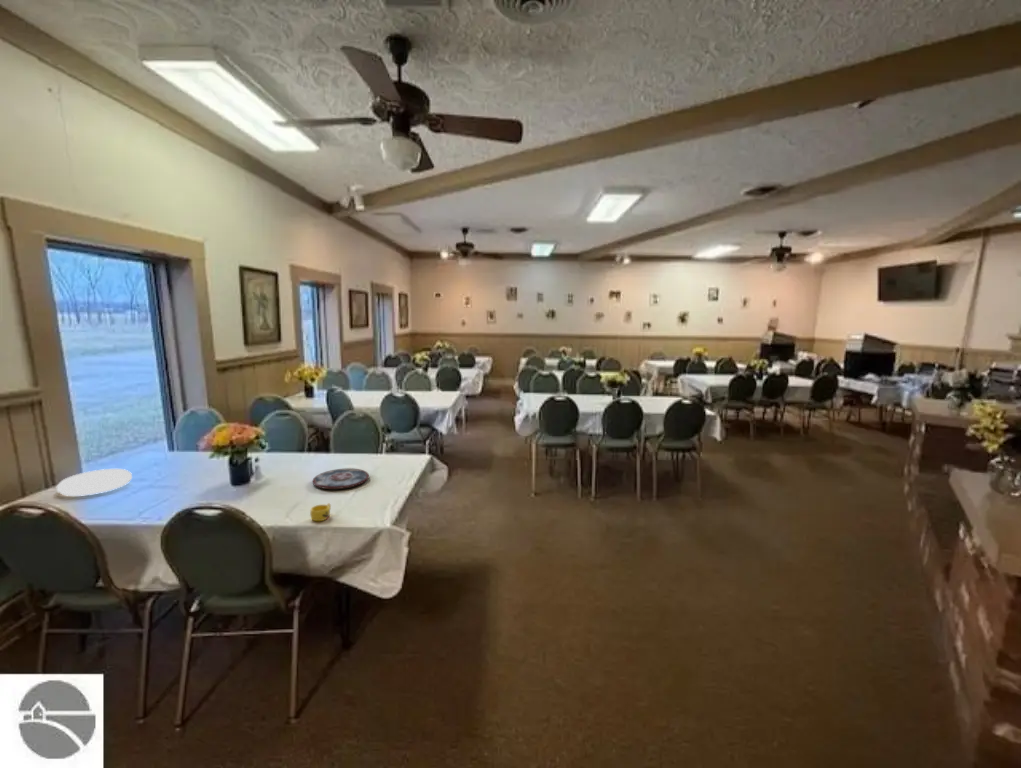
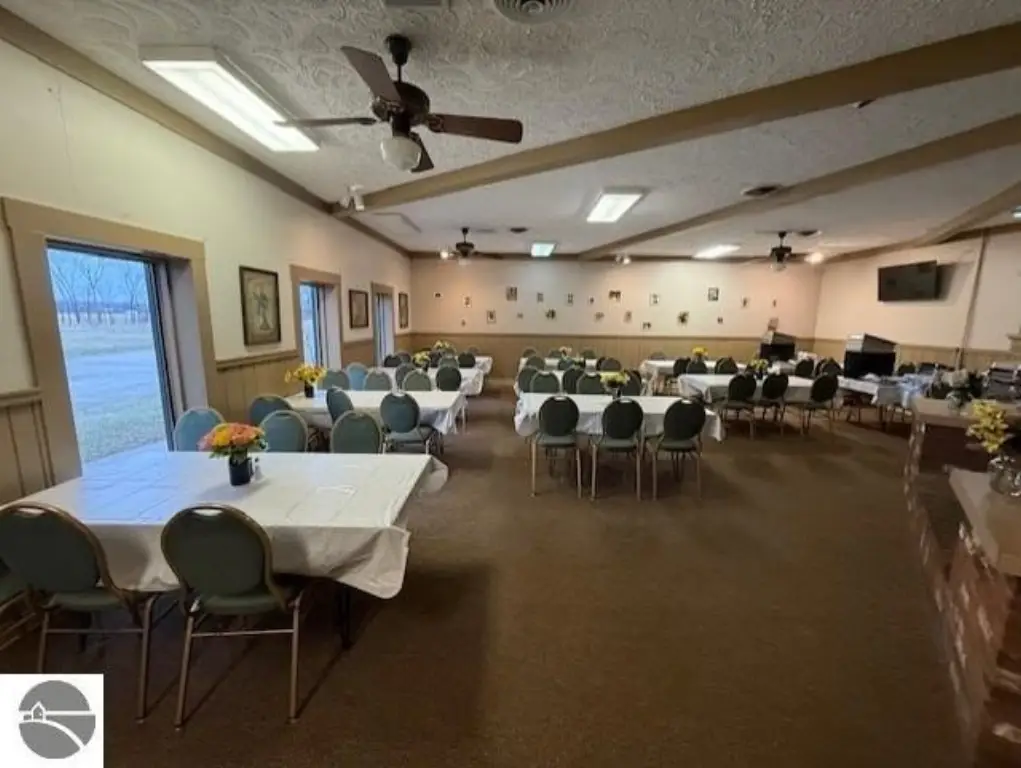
- cup (322, 511)
- plate (95, 481)
- plate (341, 478)
